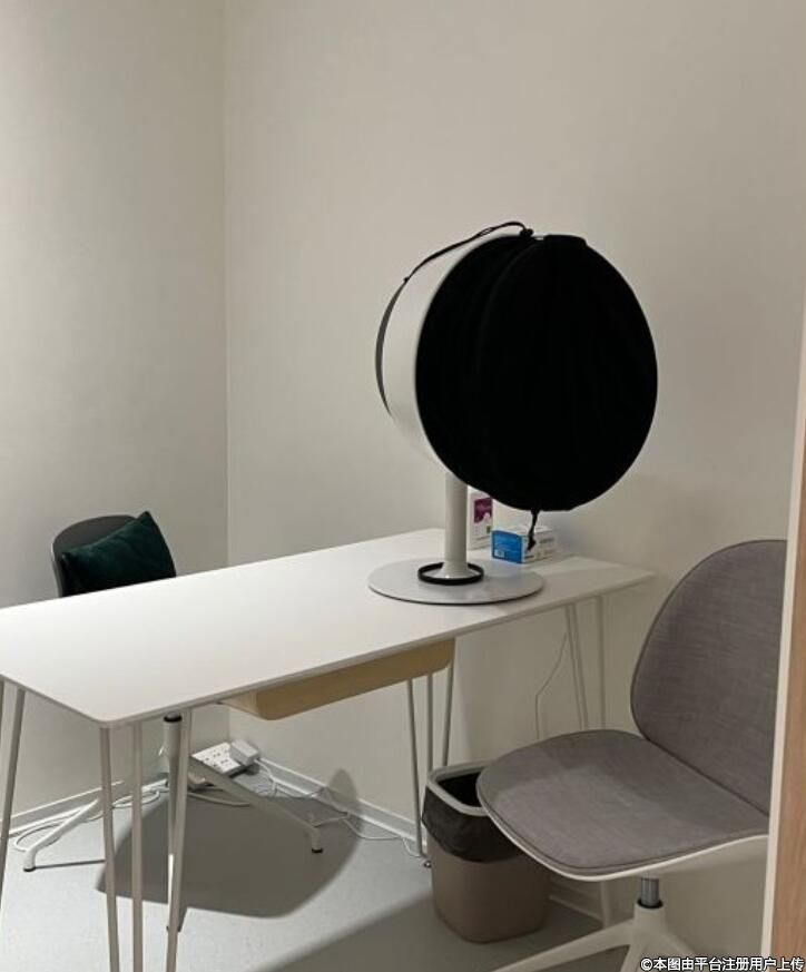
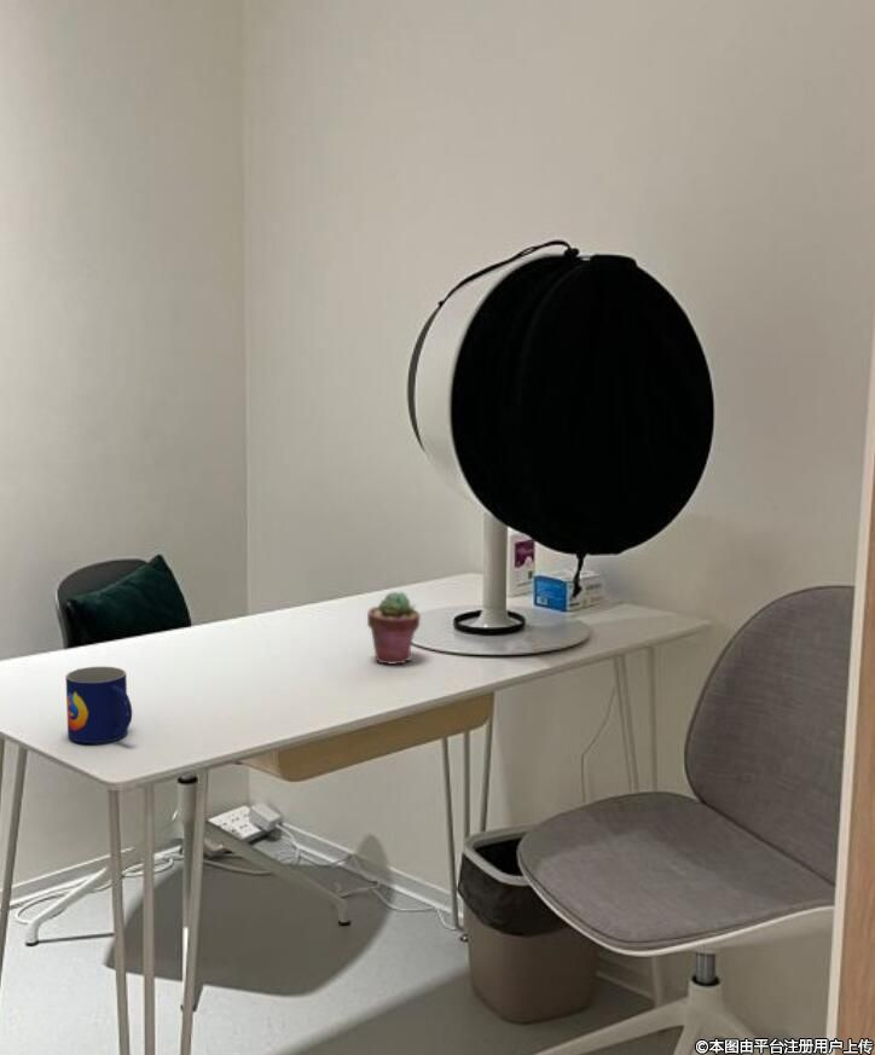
+ mug (104, 707)
+ potted succulent (393, 625)
